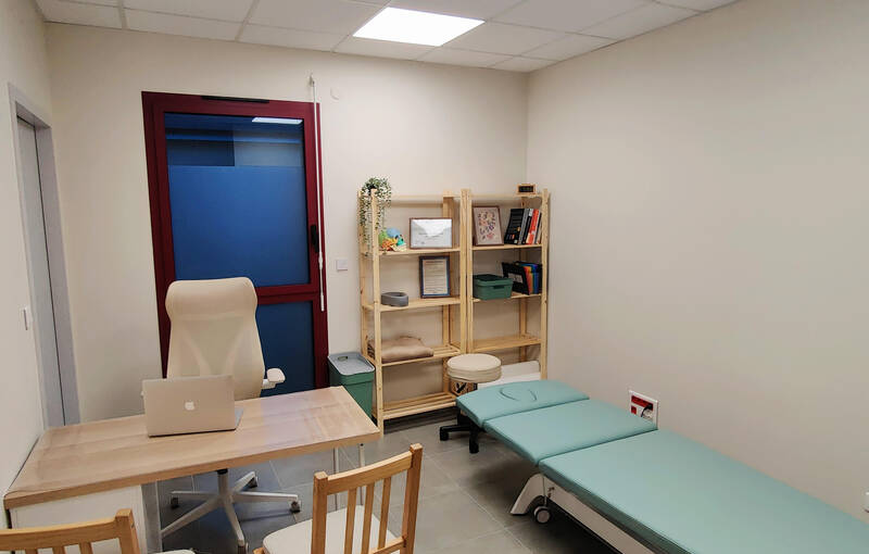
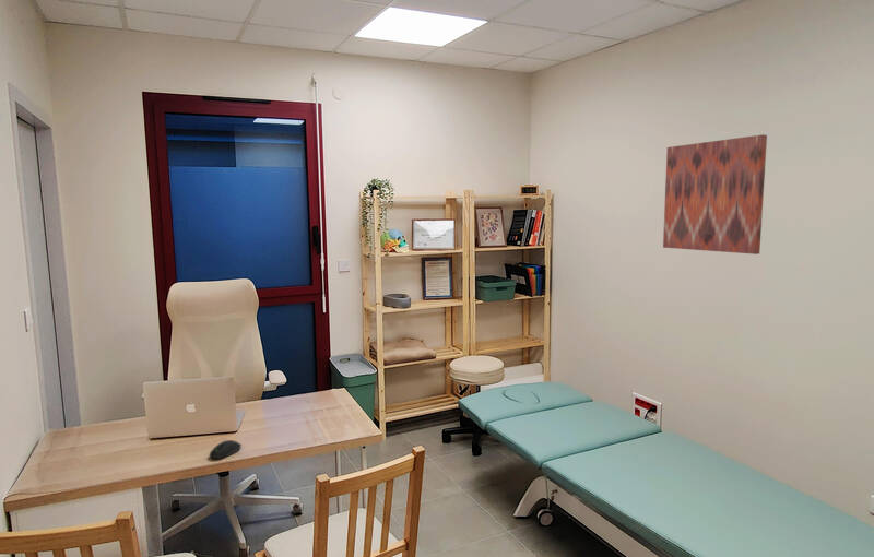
+ wall art (709, 197)
+ computer mouse (225, 447)
